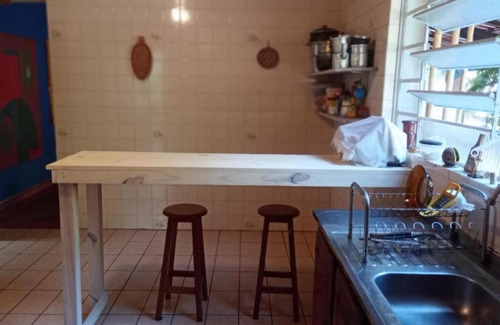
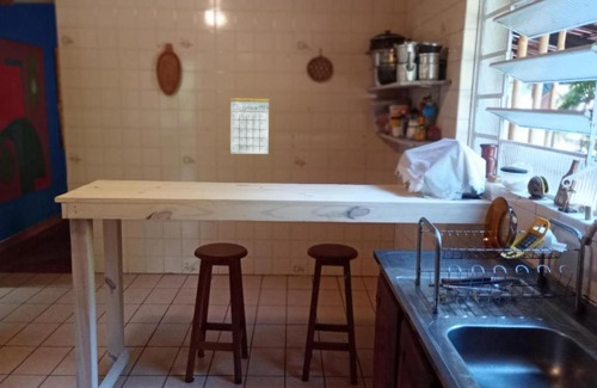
+ calendar (250, 119)
